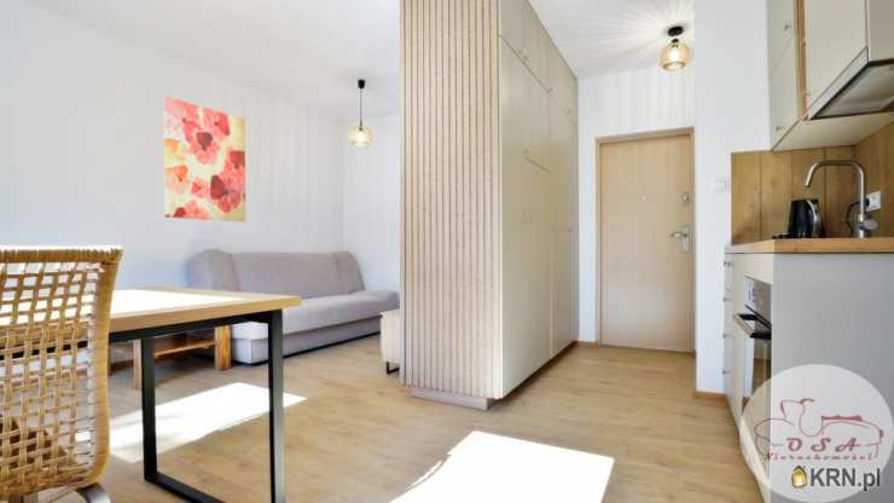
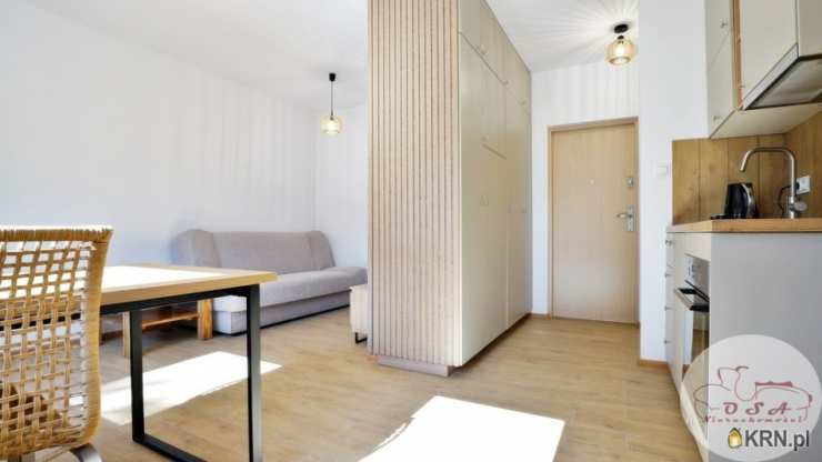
- wall art (208, 163)
